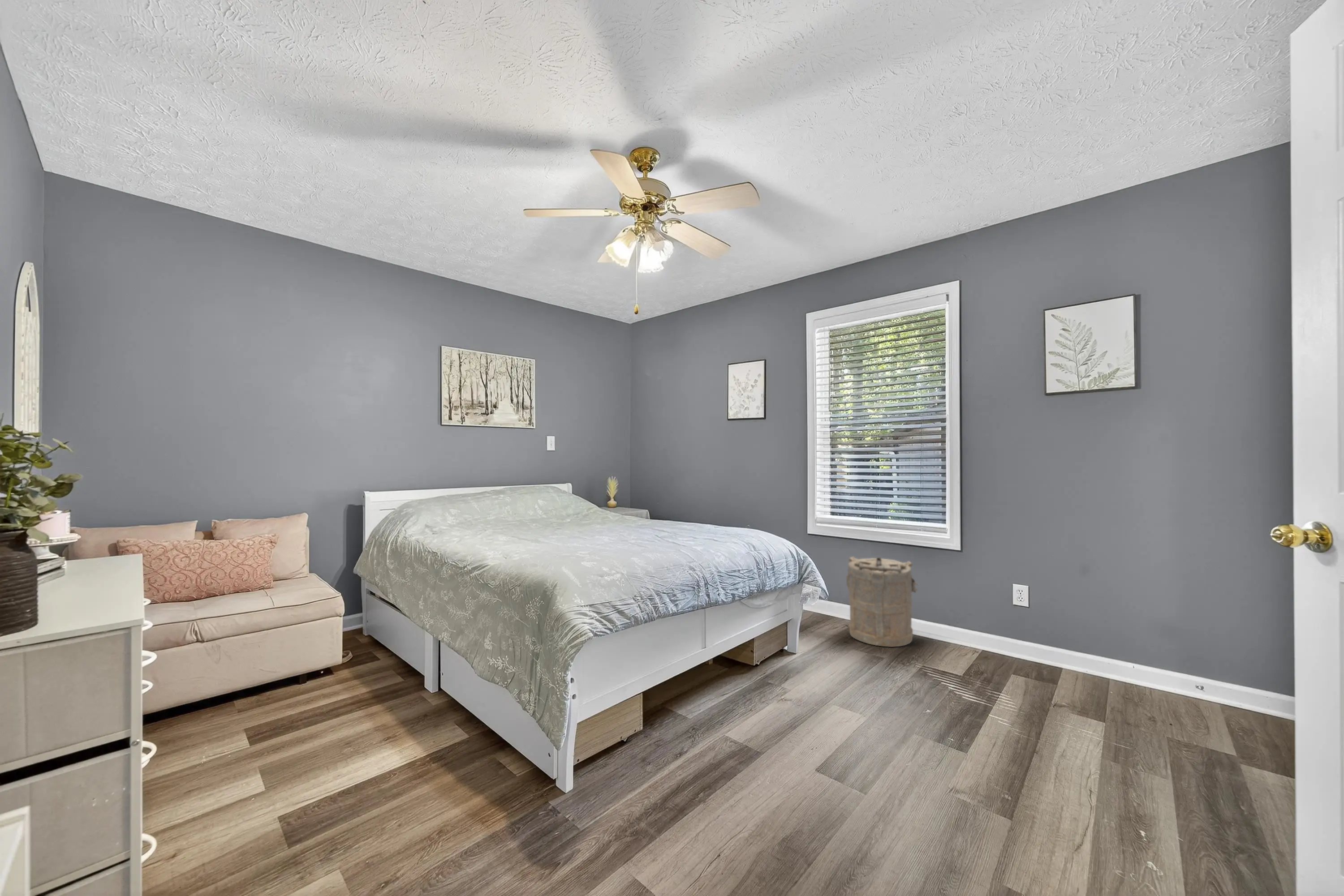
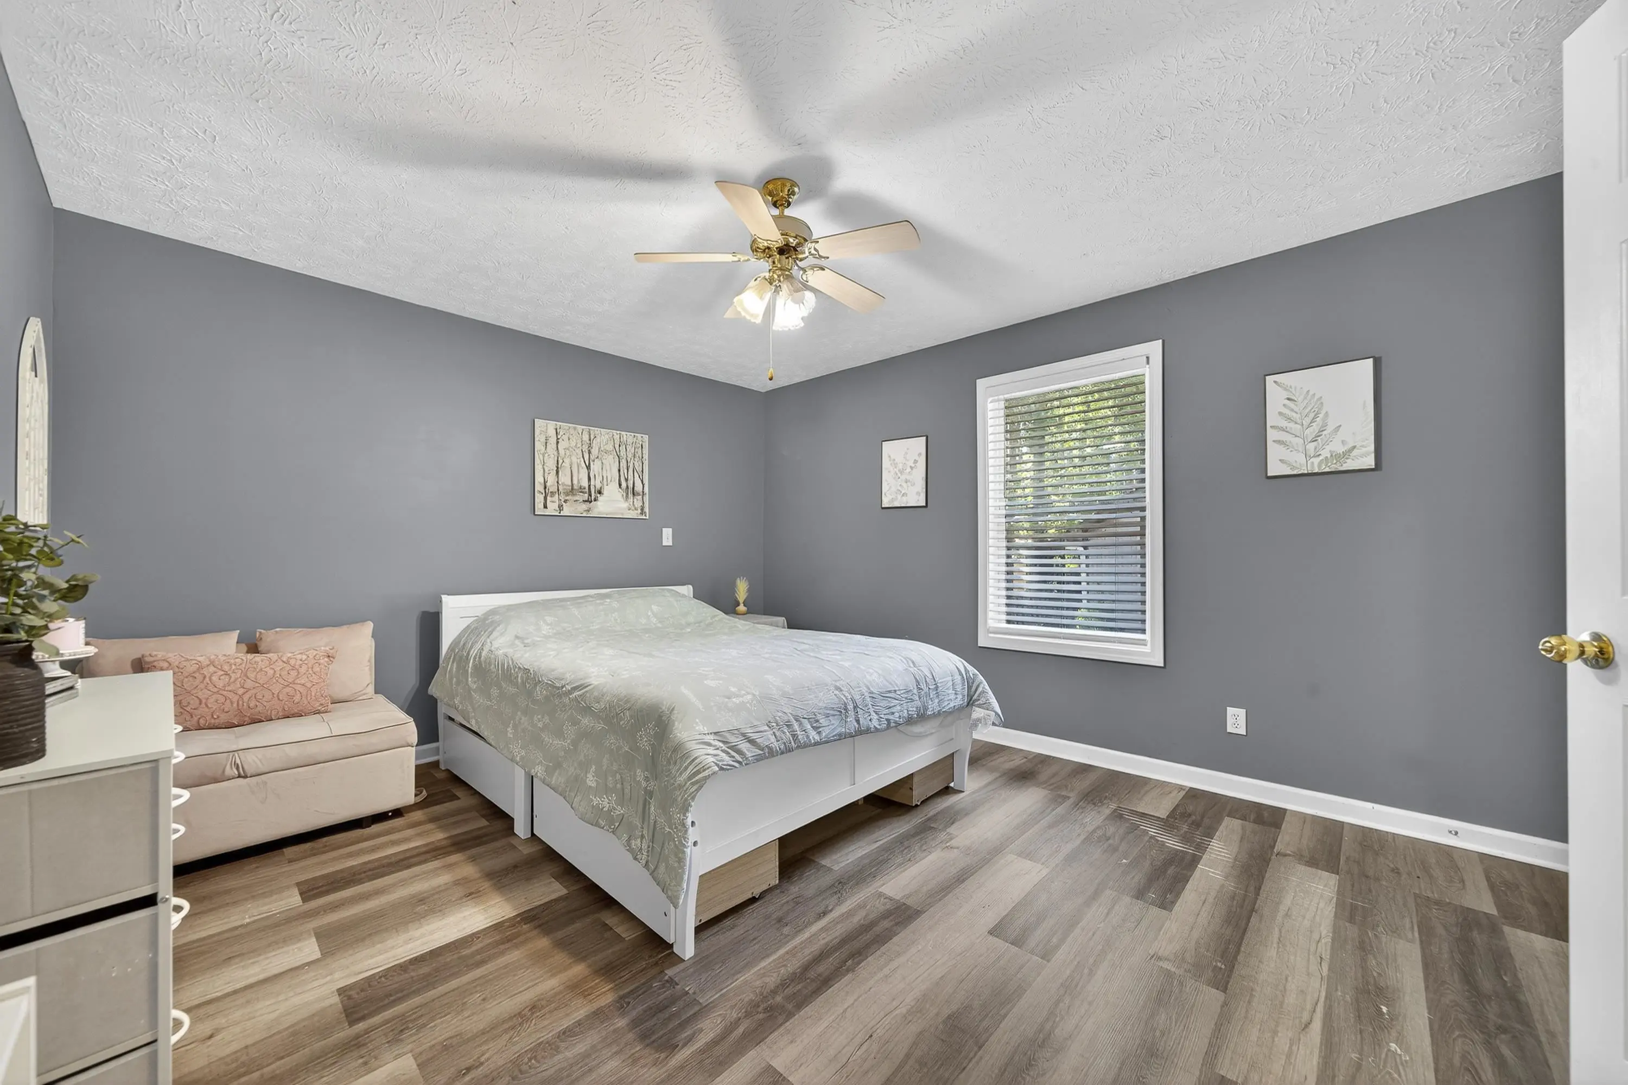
- laundry hamper (877, 596)
